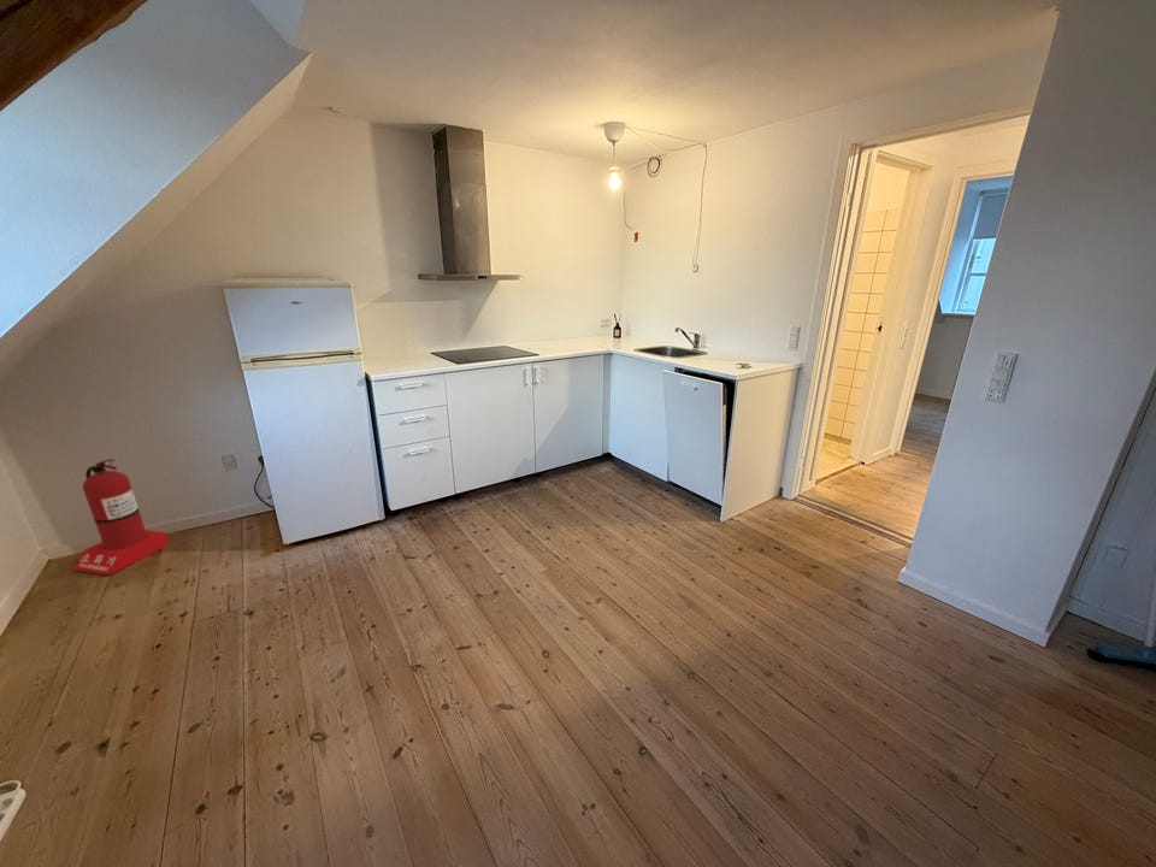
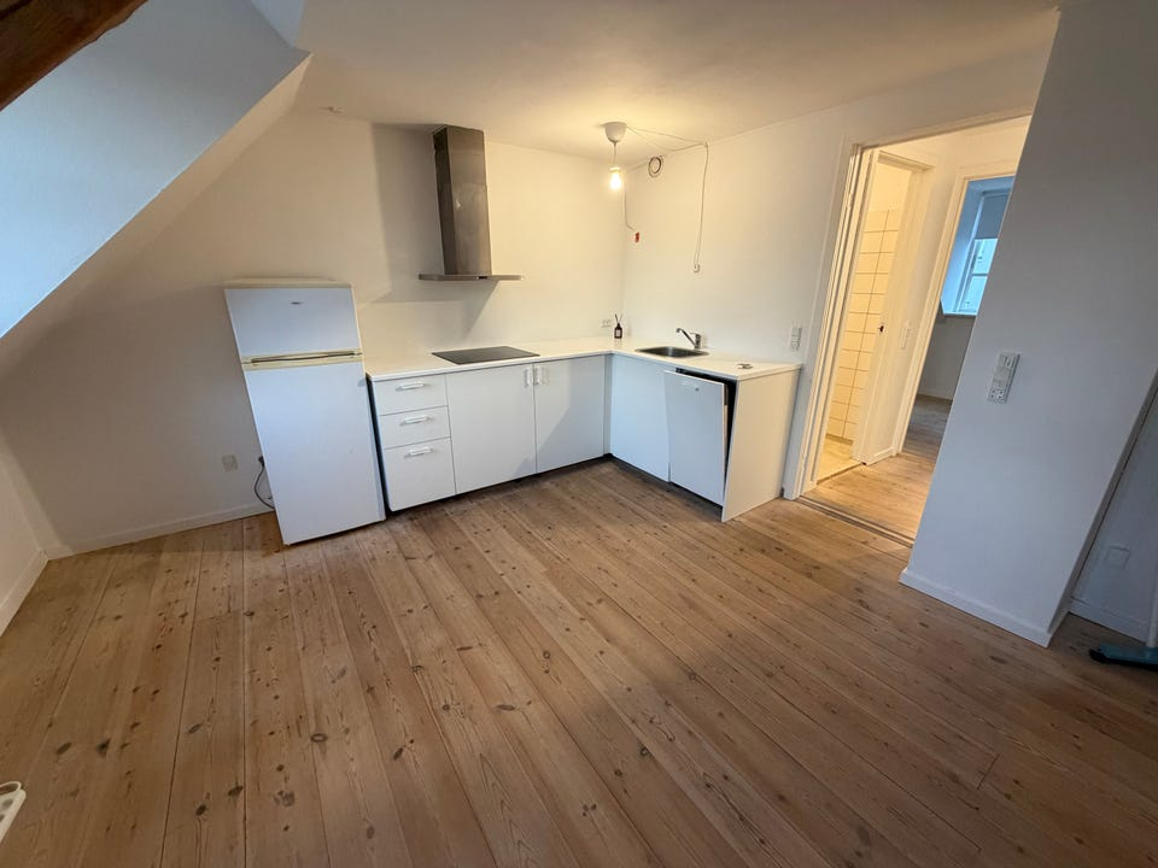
- fire extinguisher (107, 509)
